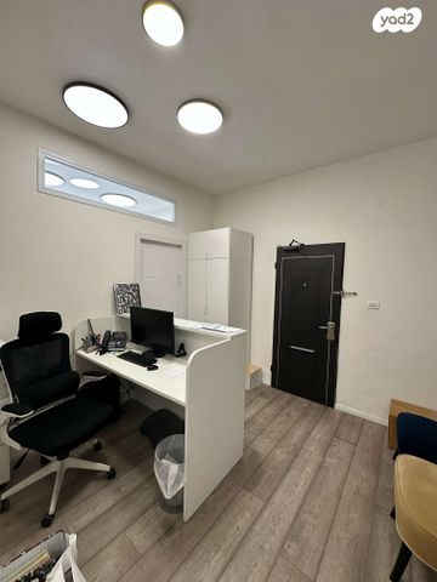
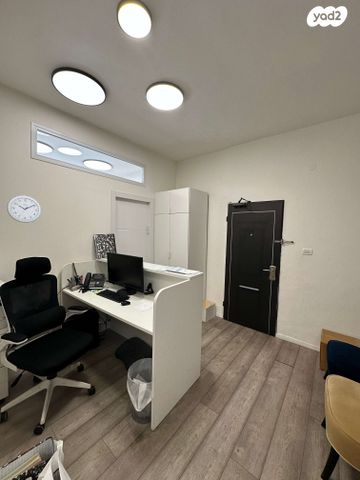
+ wall clock (24, 209)
